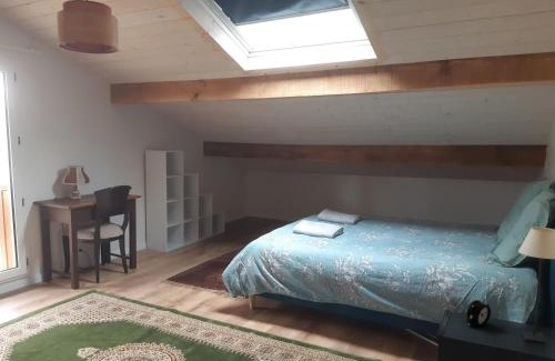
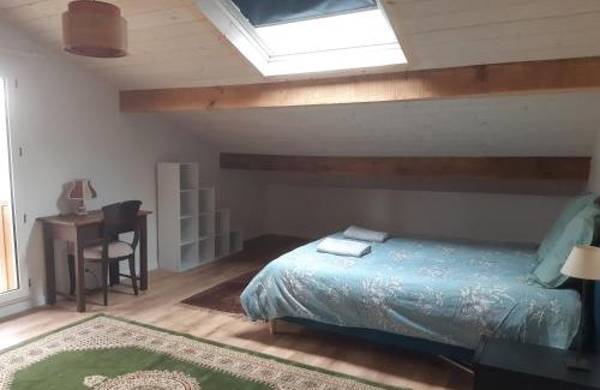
- alarm clock (478, 312)
